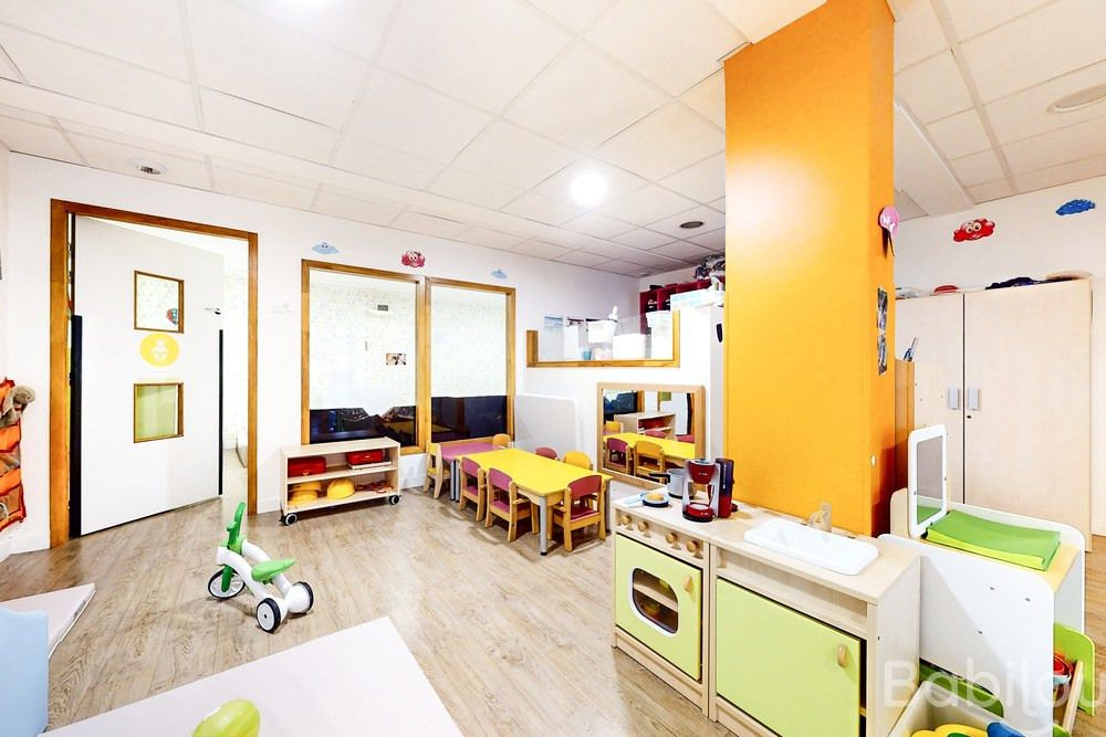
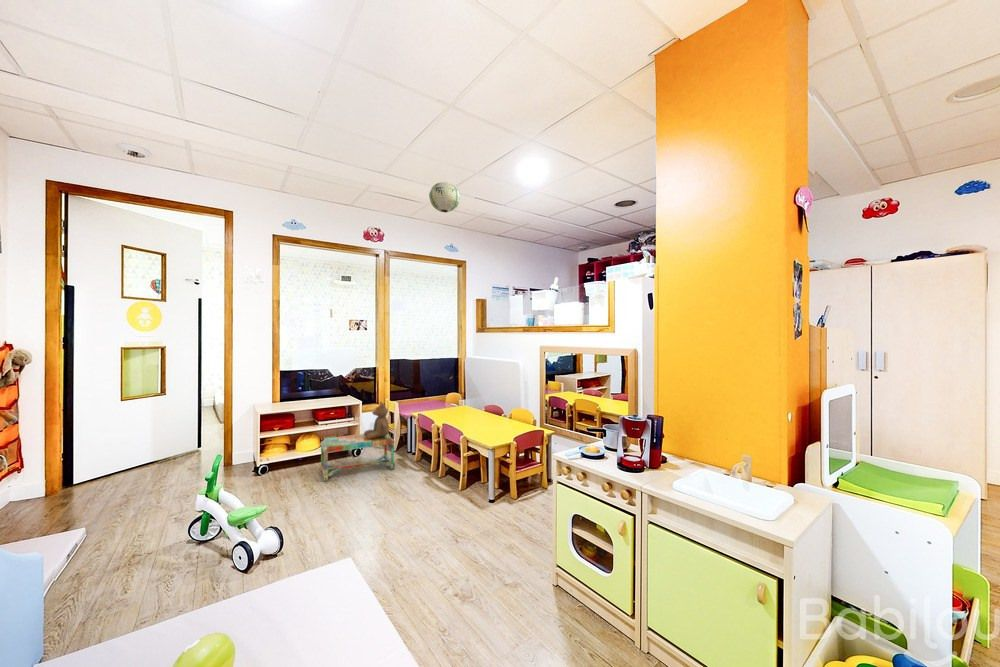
+ toy table (357, 448)
+ paper lantern (444, 197)
+ teddy bear (376, 419)
